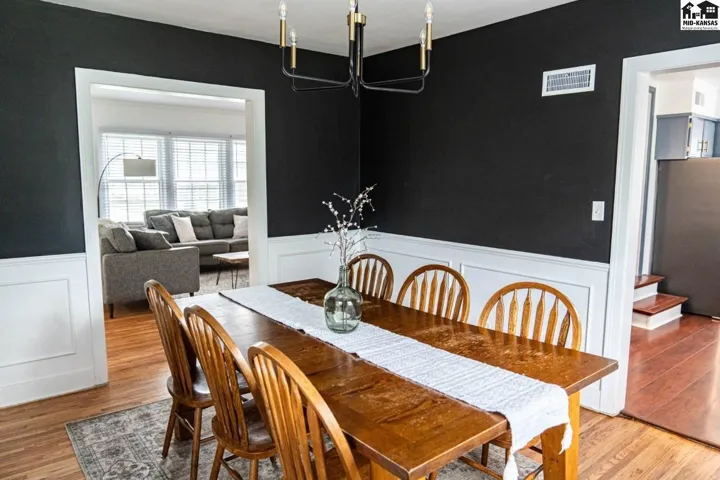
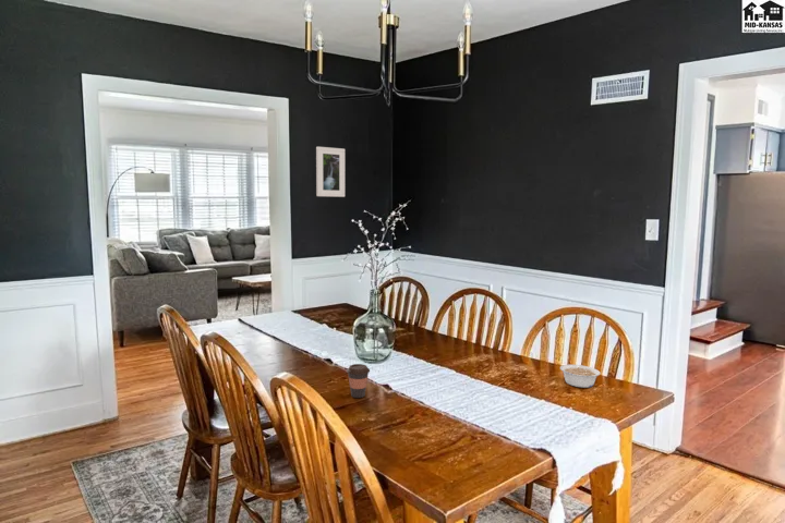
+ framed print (330, 172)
+ legume (580, 375)
+ coffee cup (358, 380)
